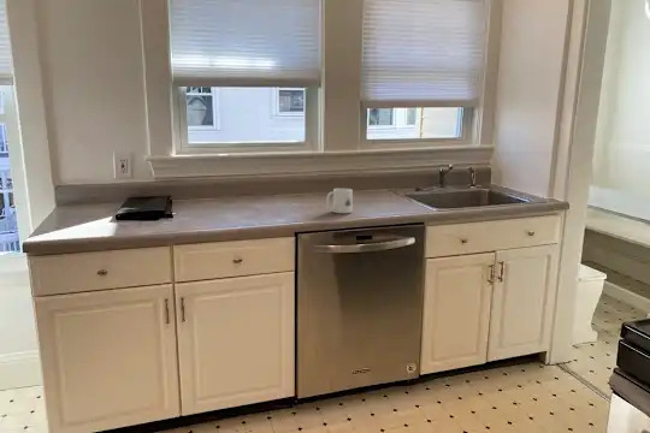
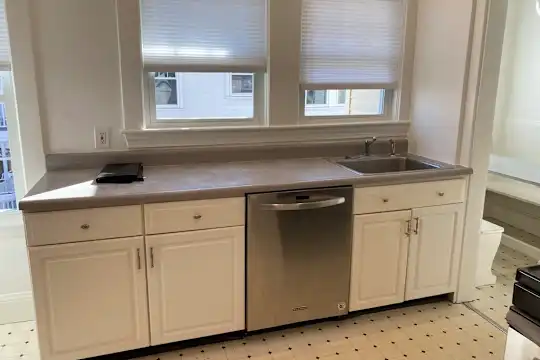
- mug (338, 200)
